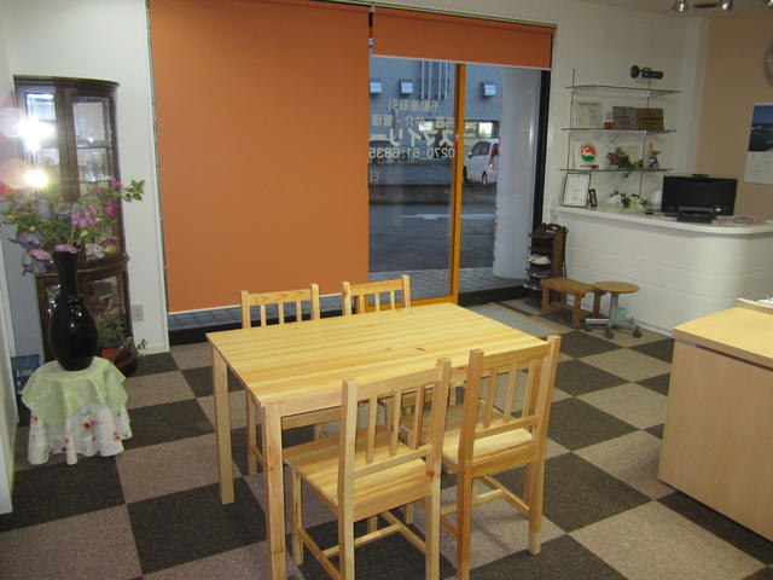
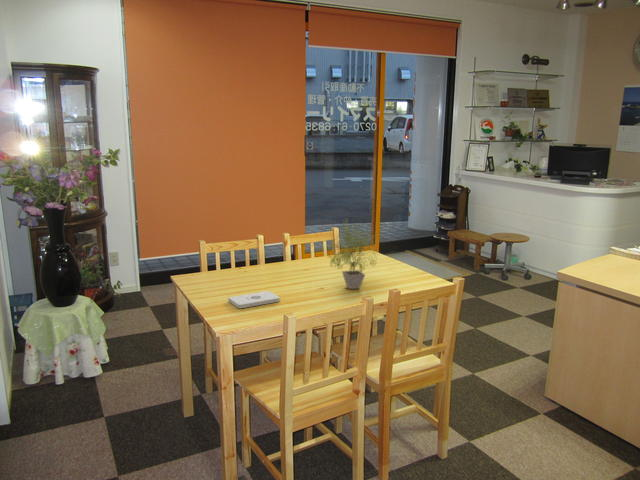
+ potted plant (352, 254)
+ notepad (254, 299)
